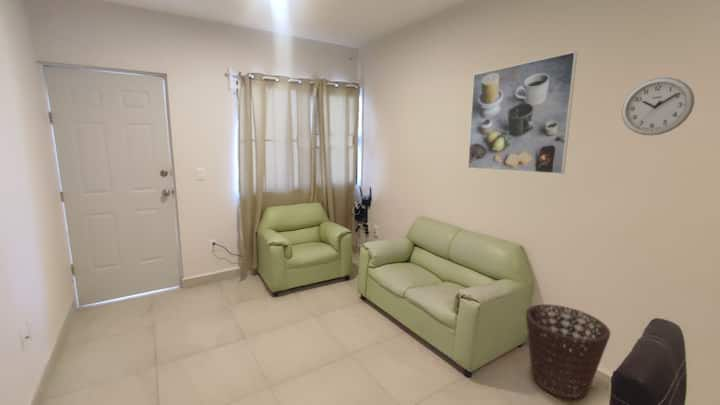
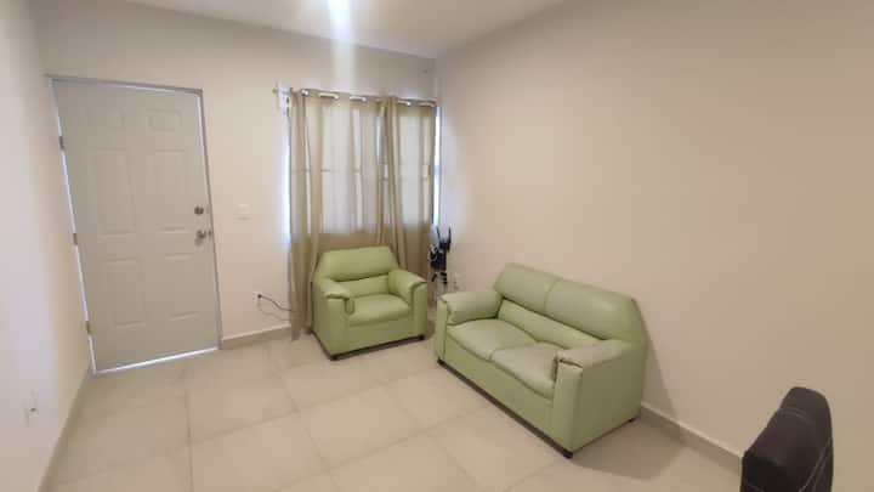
- basket (562, 352)
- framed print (514, 119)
- wall clock (654, 106)
